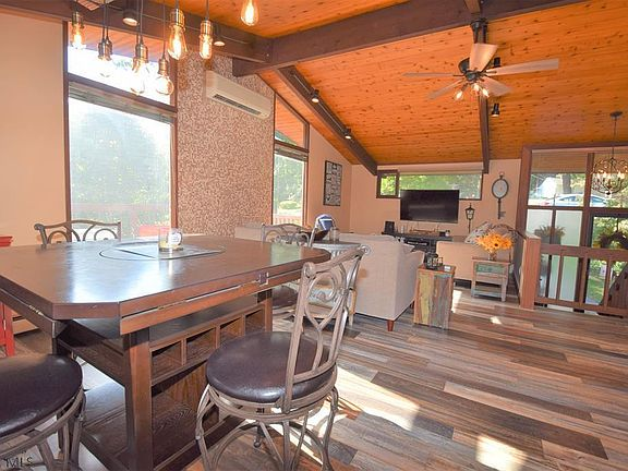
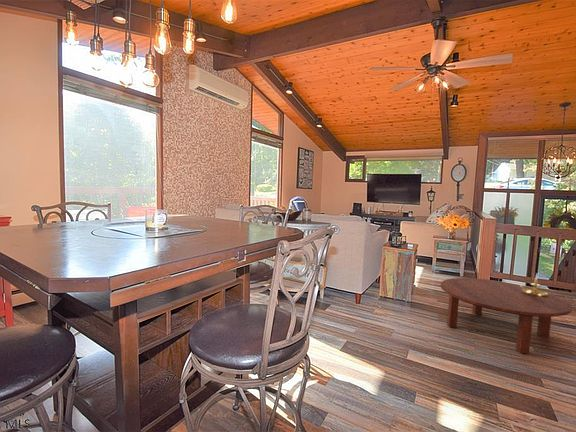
+ coffee table (498, 310)
+ candle holder (533, 283)
